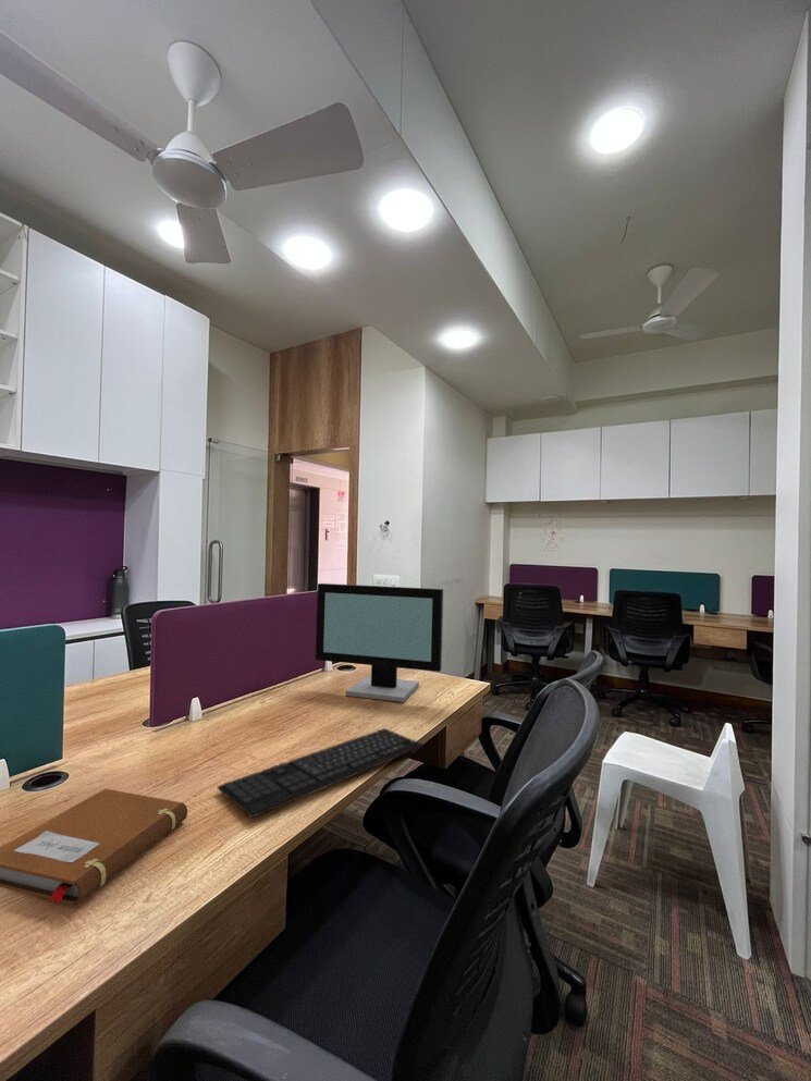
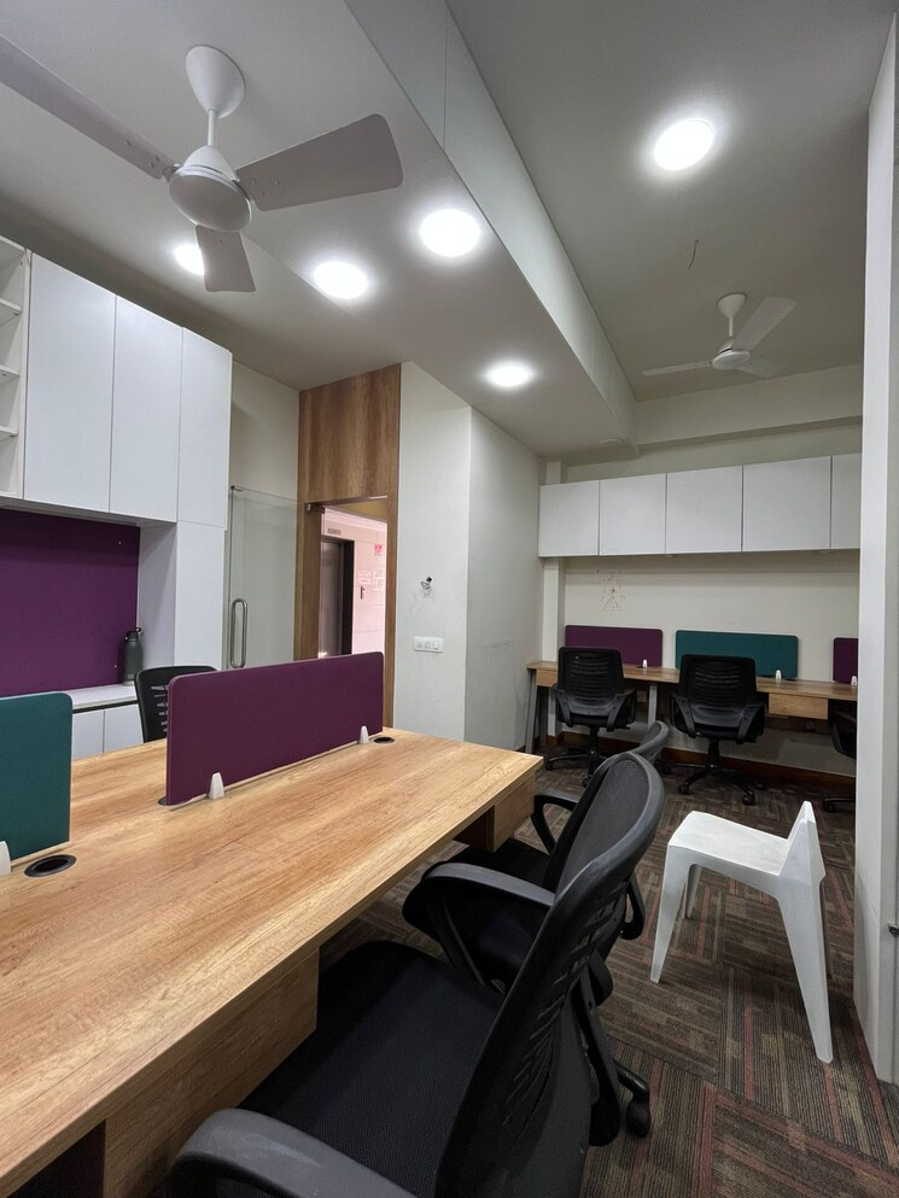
- computer monitor (384, 637)
- notebook (91, 839)
- keyboard (331, 764)
